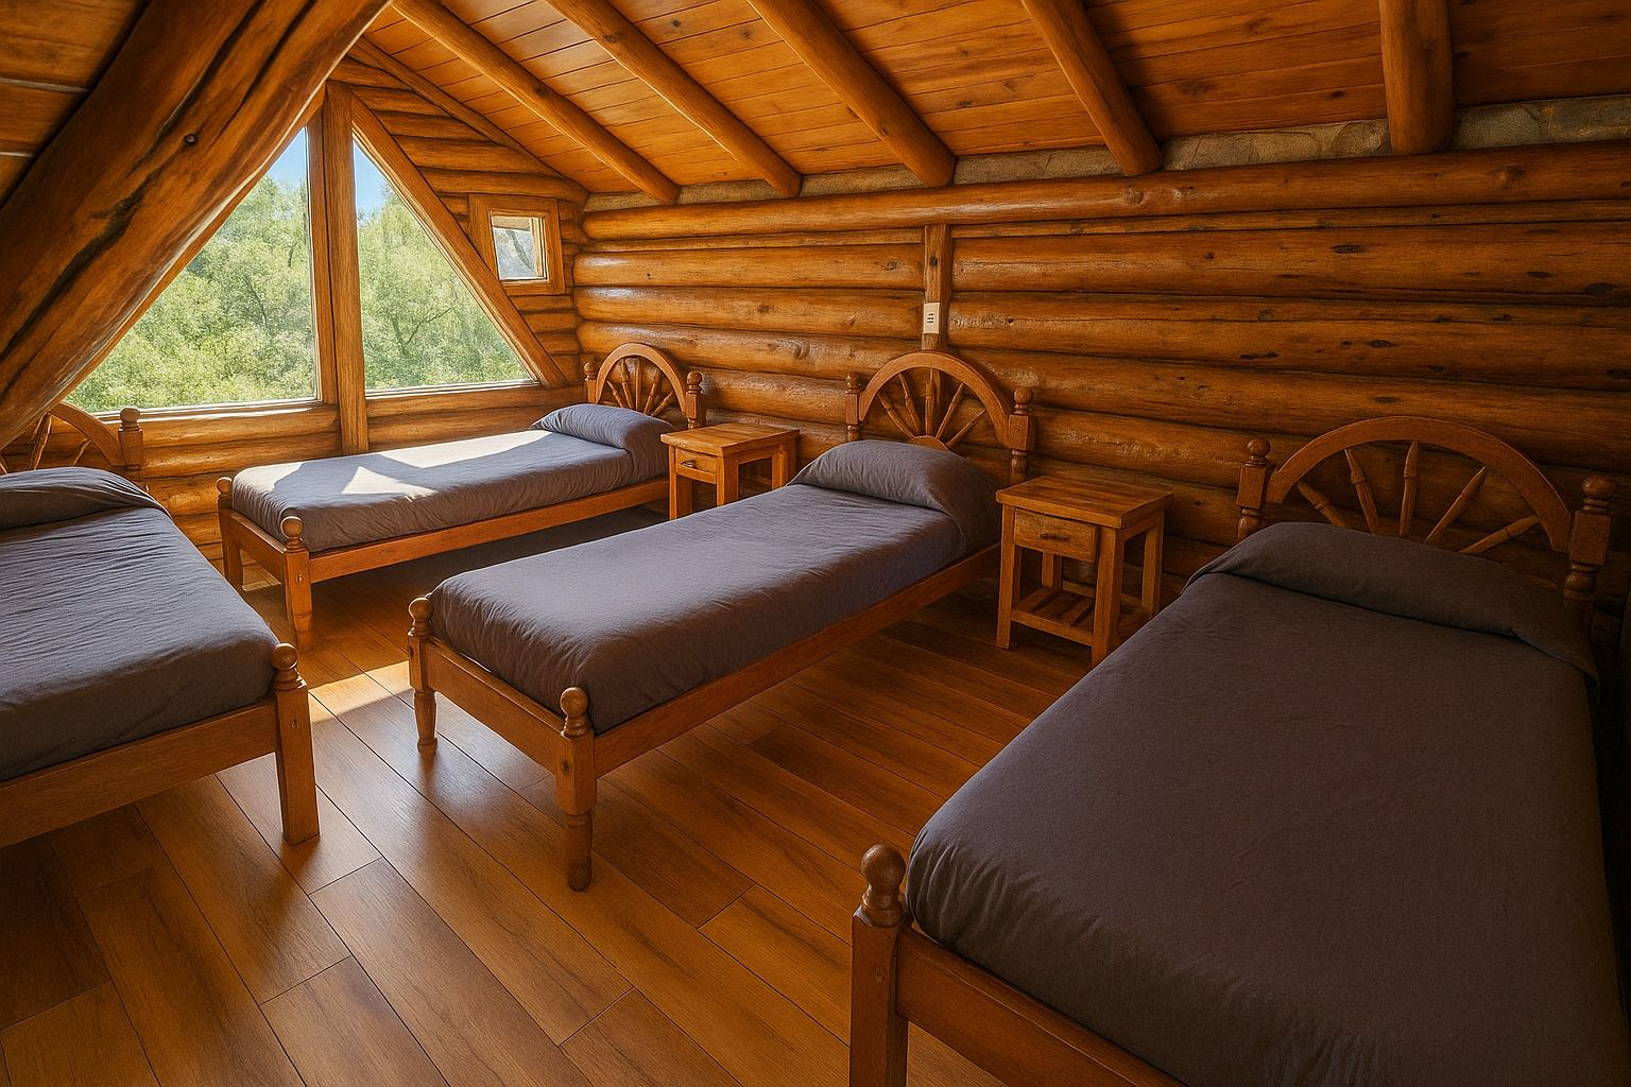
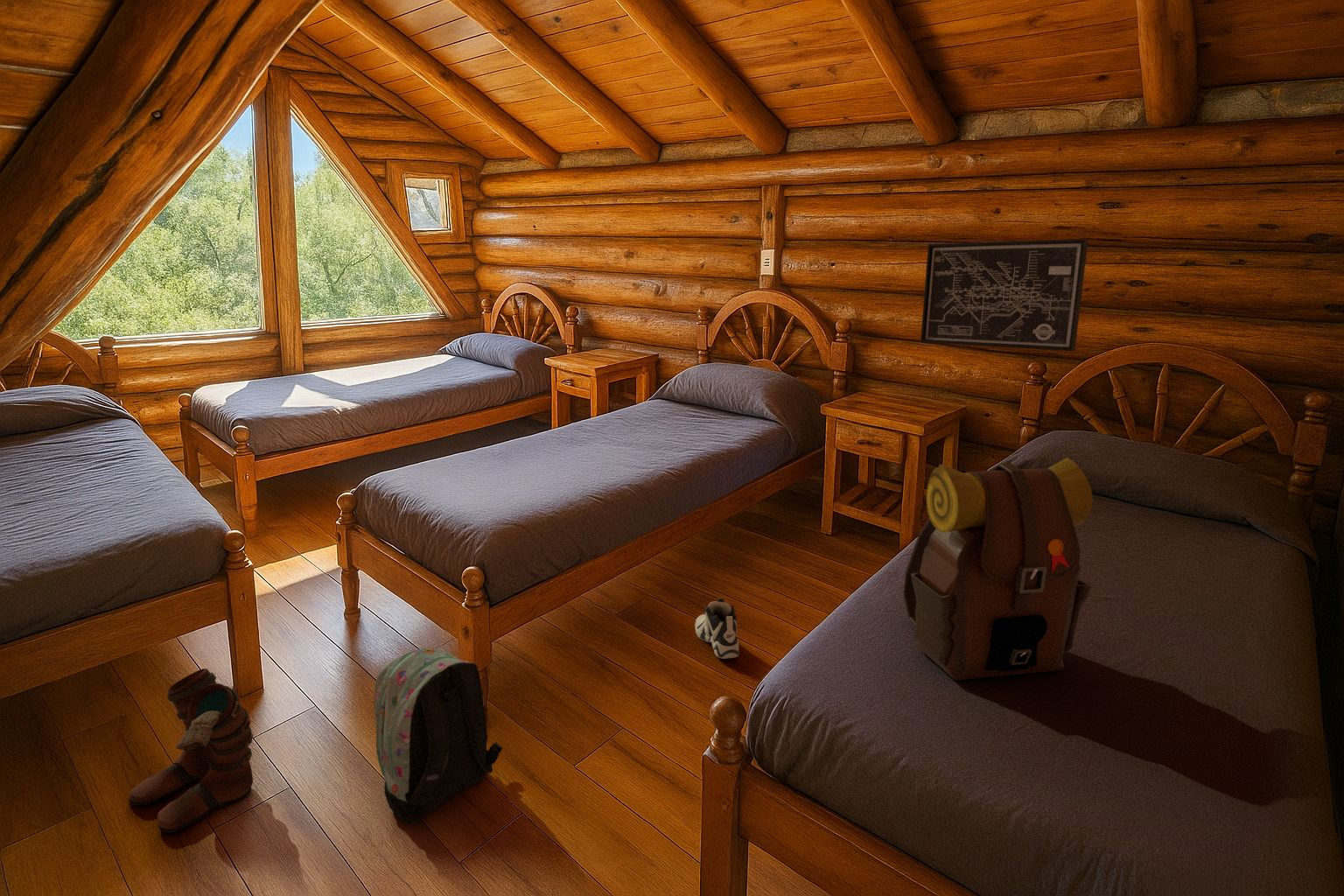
+ backpack (983, 554)
+ backpack (430, 724)
+ wall art (998, 294)
+ boots (195, 743)
+ sneaker (717, 618)
